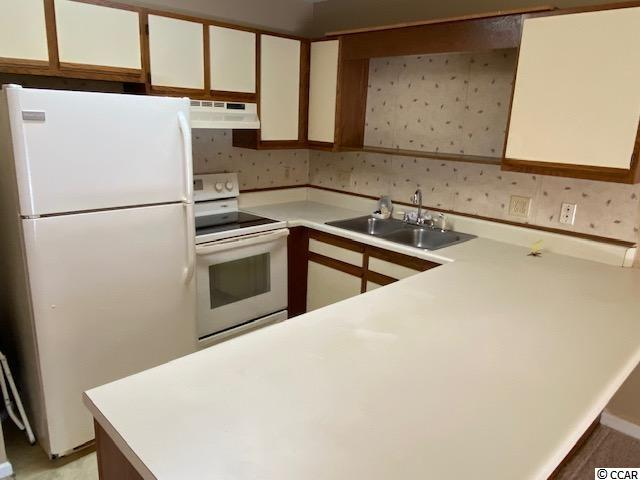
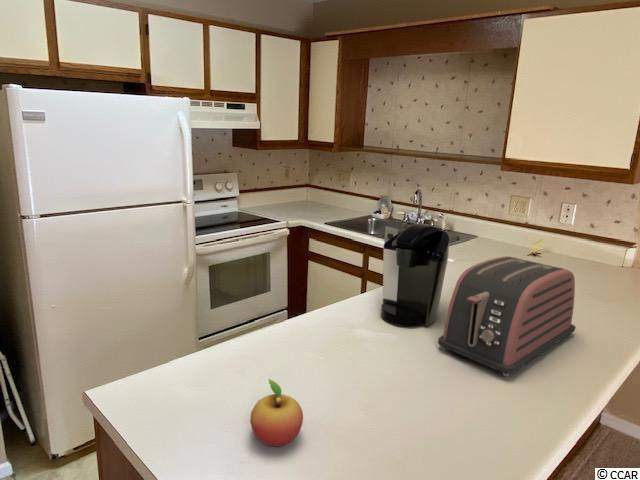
+ toaster (511, 305)
+ coffee maker (400, 266)
+ fruit (277, 415)
